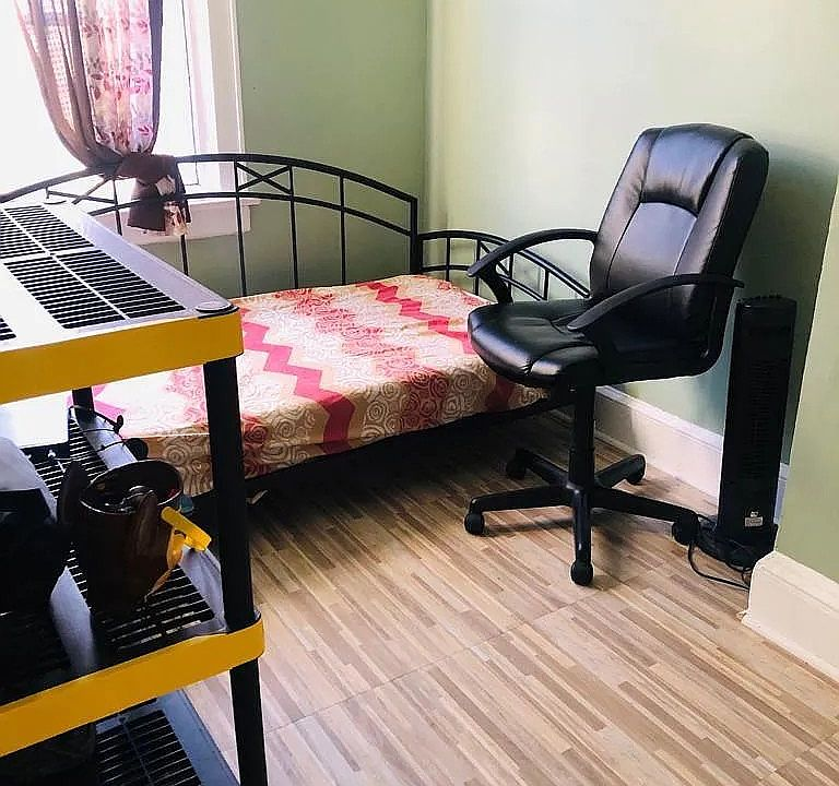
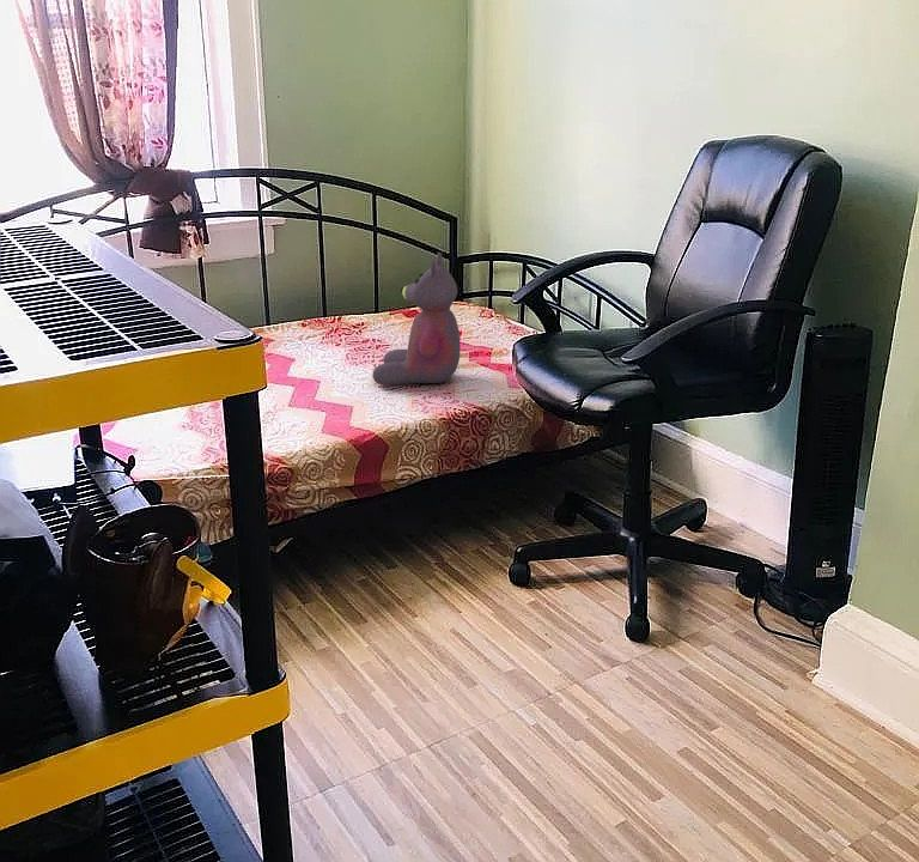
+ stuffed bear (416, 318)
